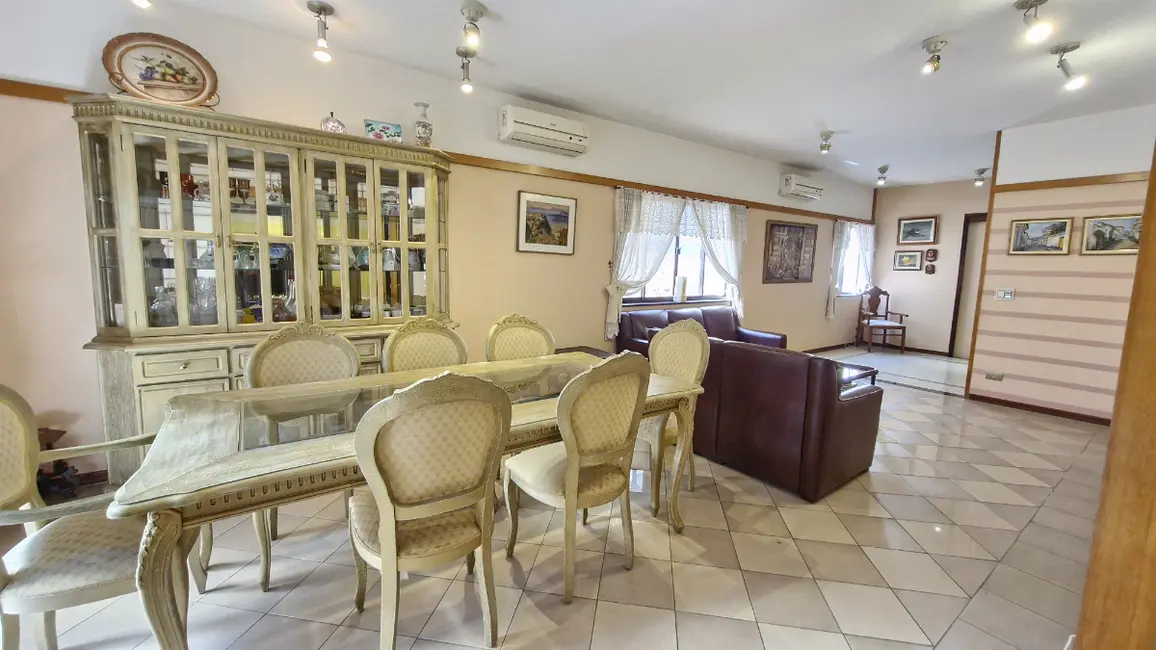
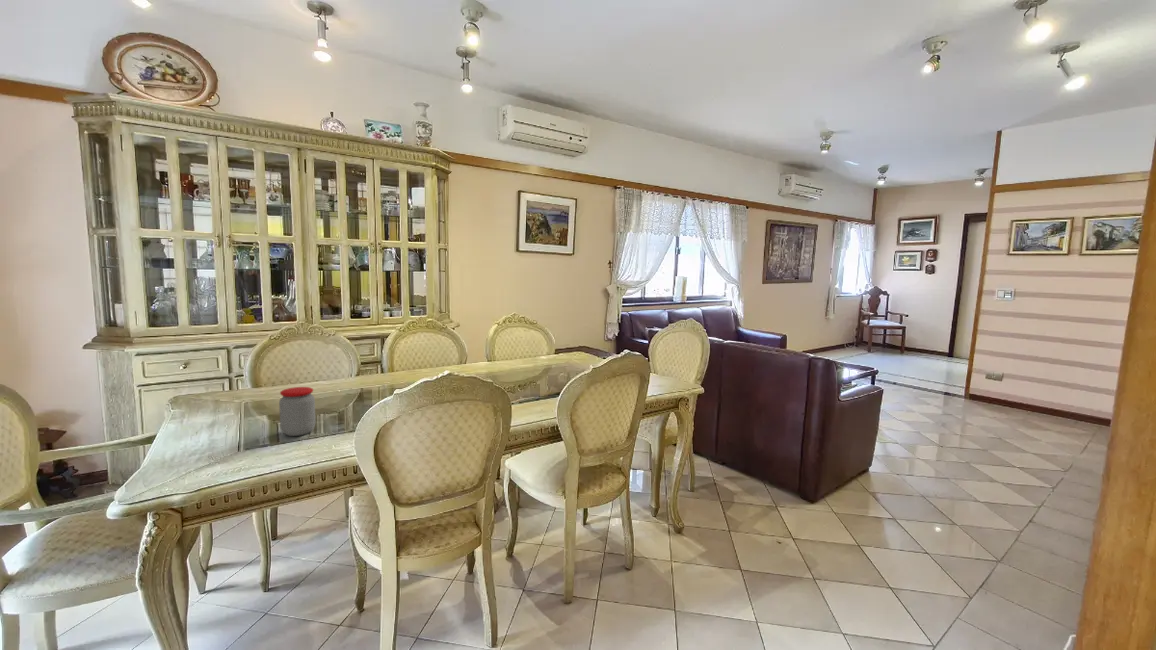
+ jar (297, 410)
